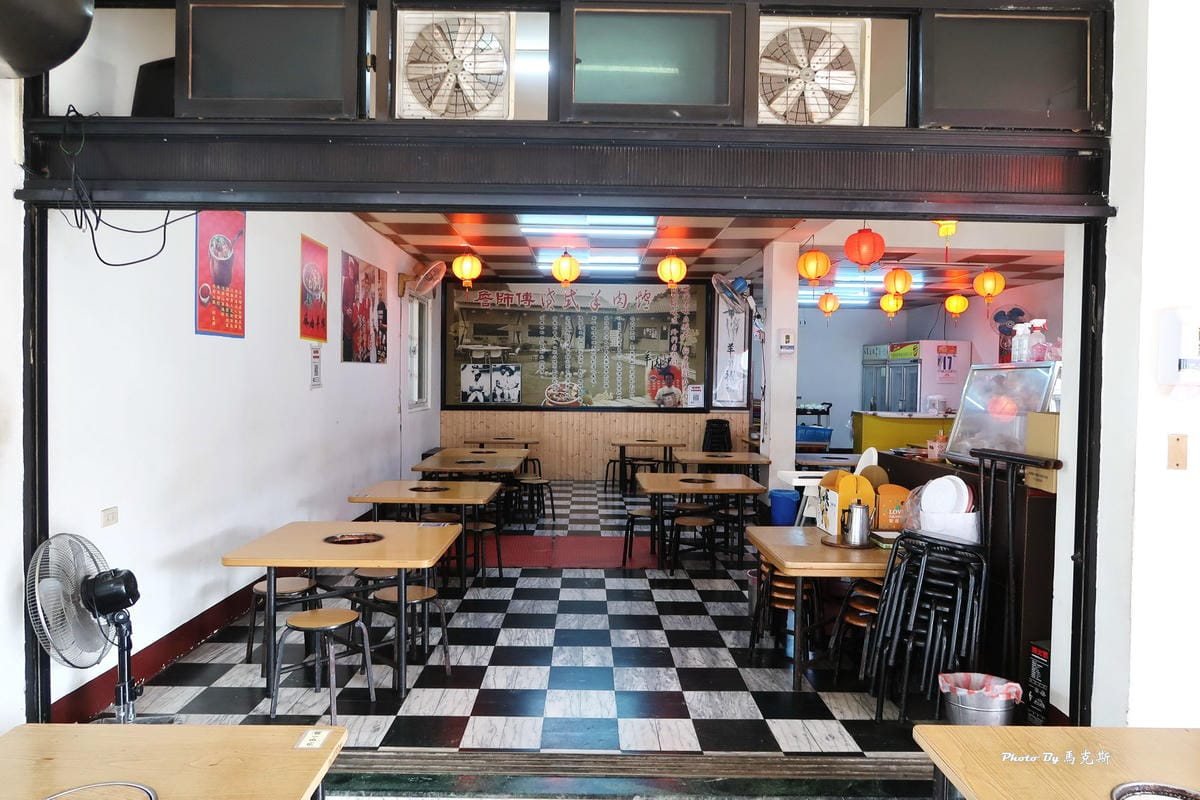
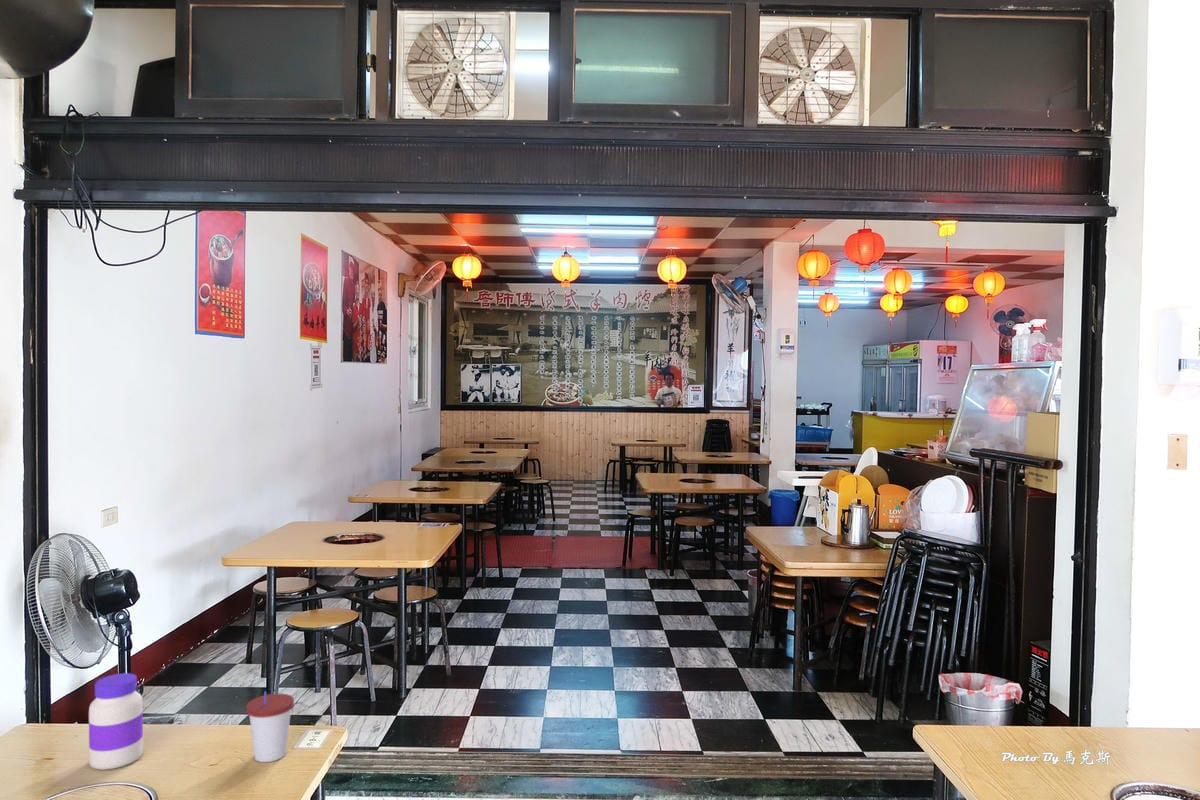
+ jar (116, 719)
+ cup (270, 722)
